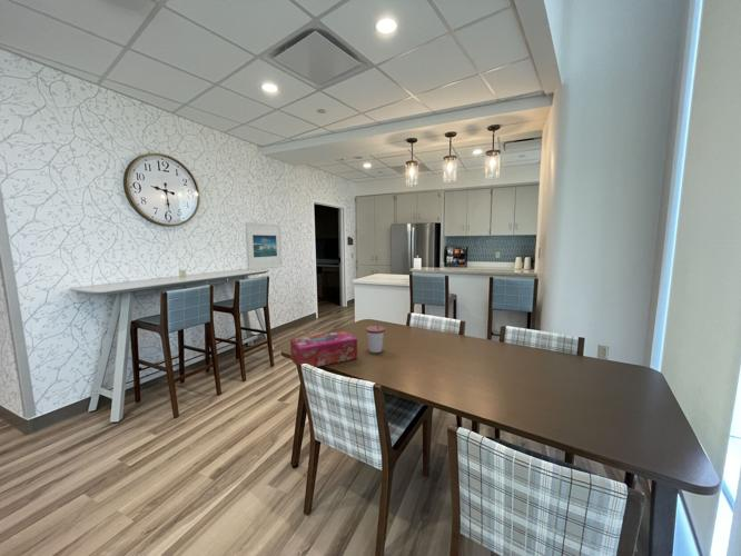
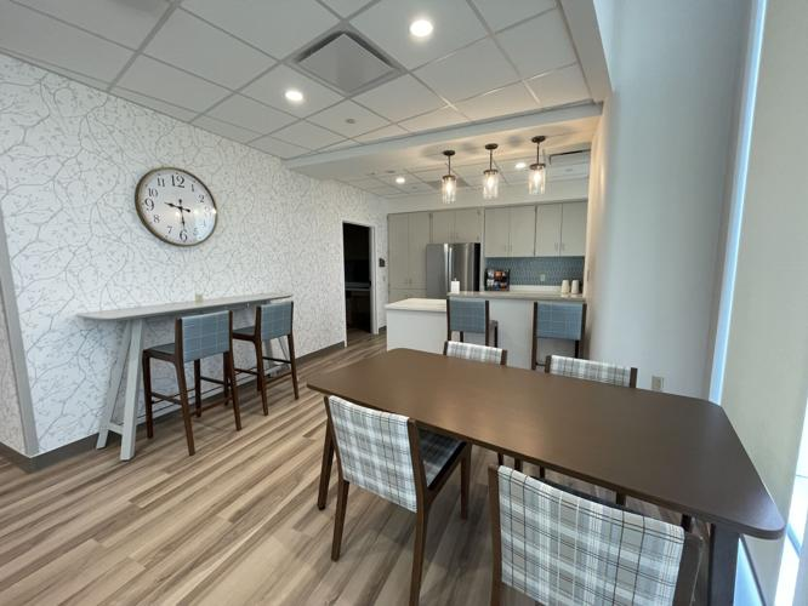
- cup (375, 336)
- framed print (265, 246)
- tissue box (324, 348)
